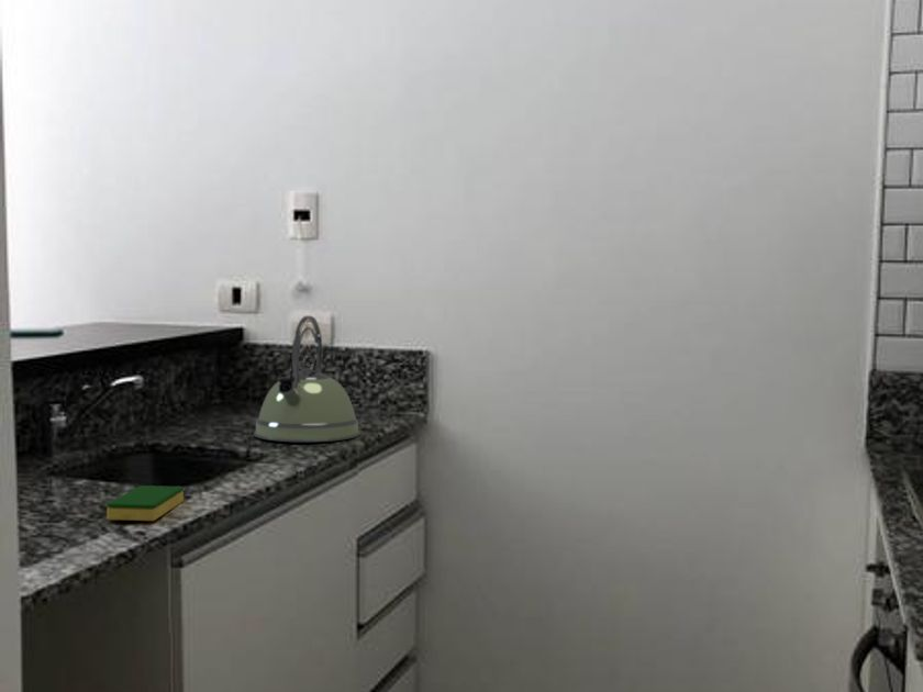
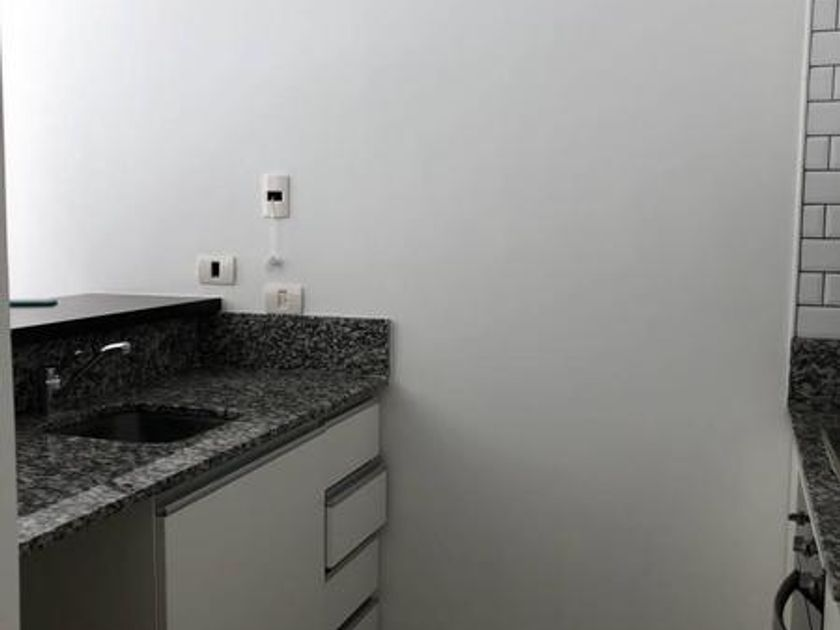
- dish sponge (146, 502)
- kettle (304, 376)
